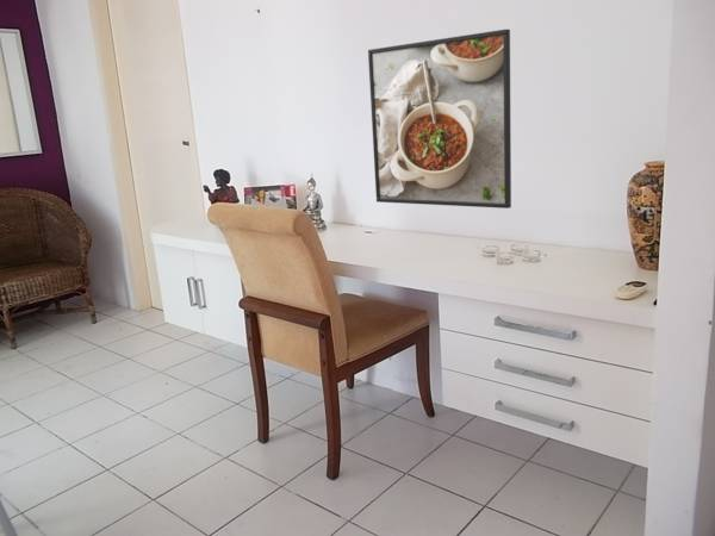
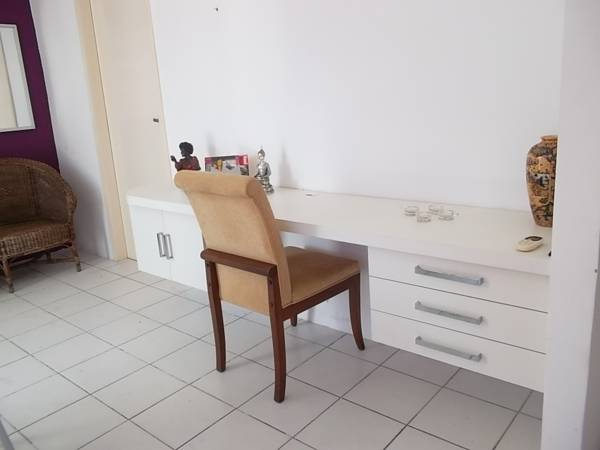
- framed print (435, 124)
